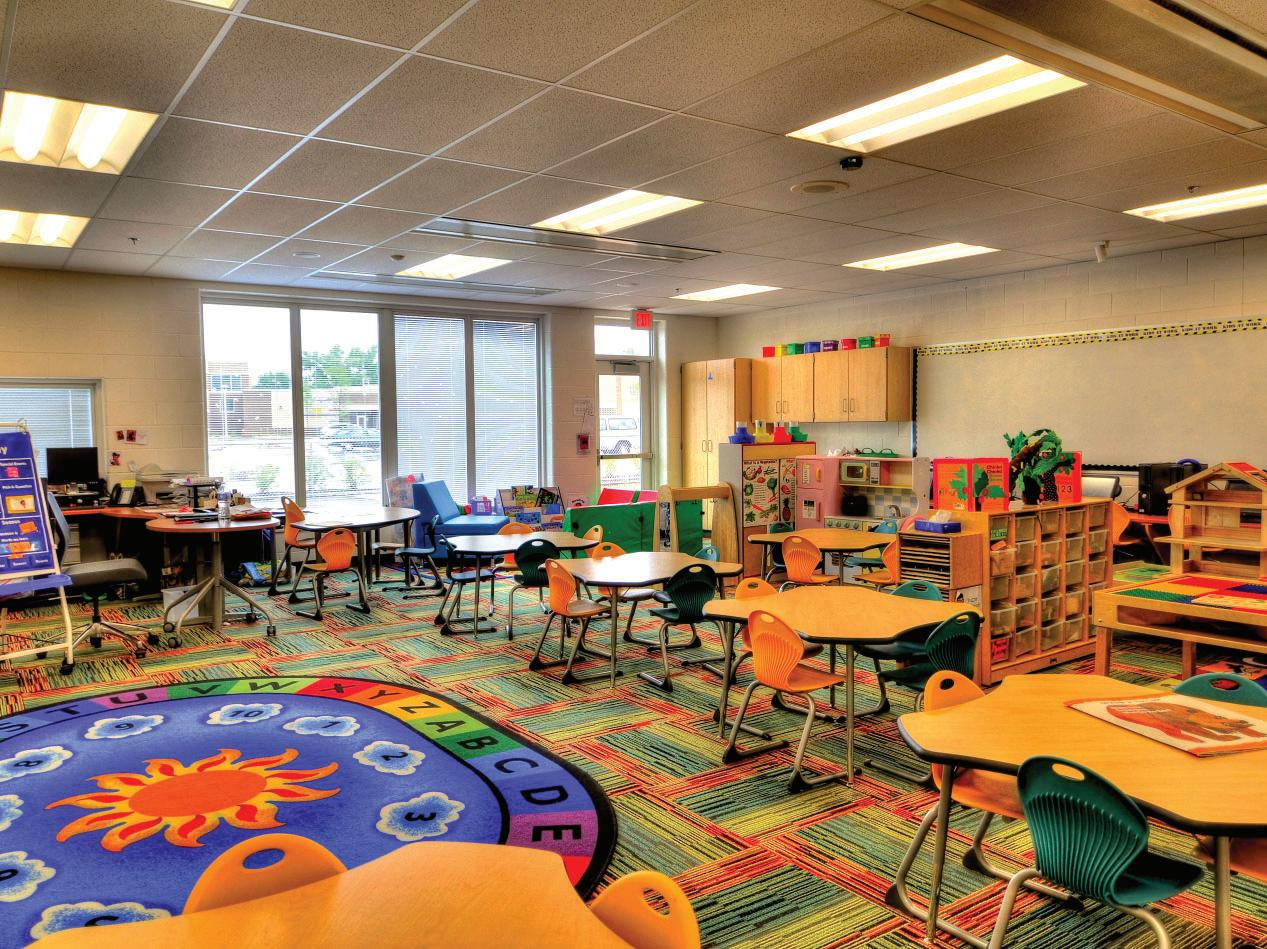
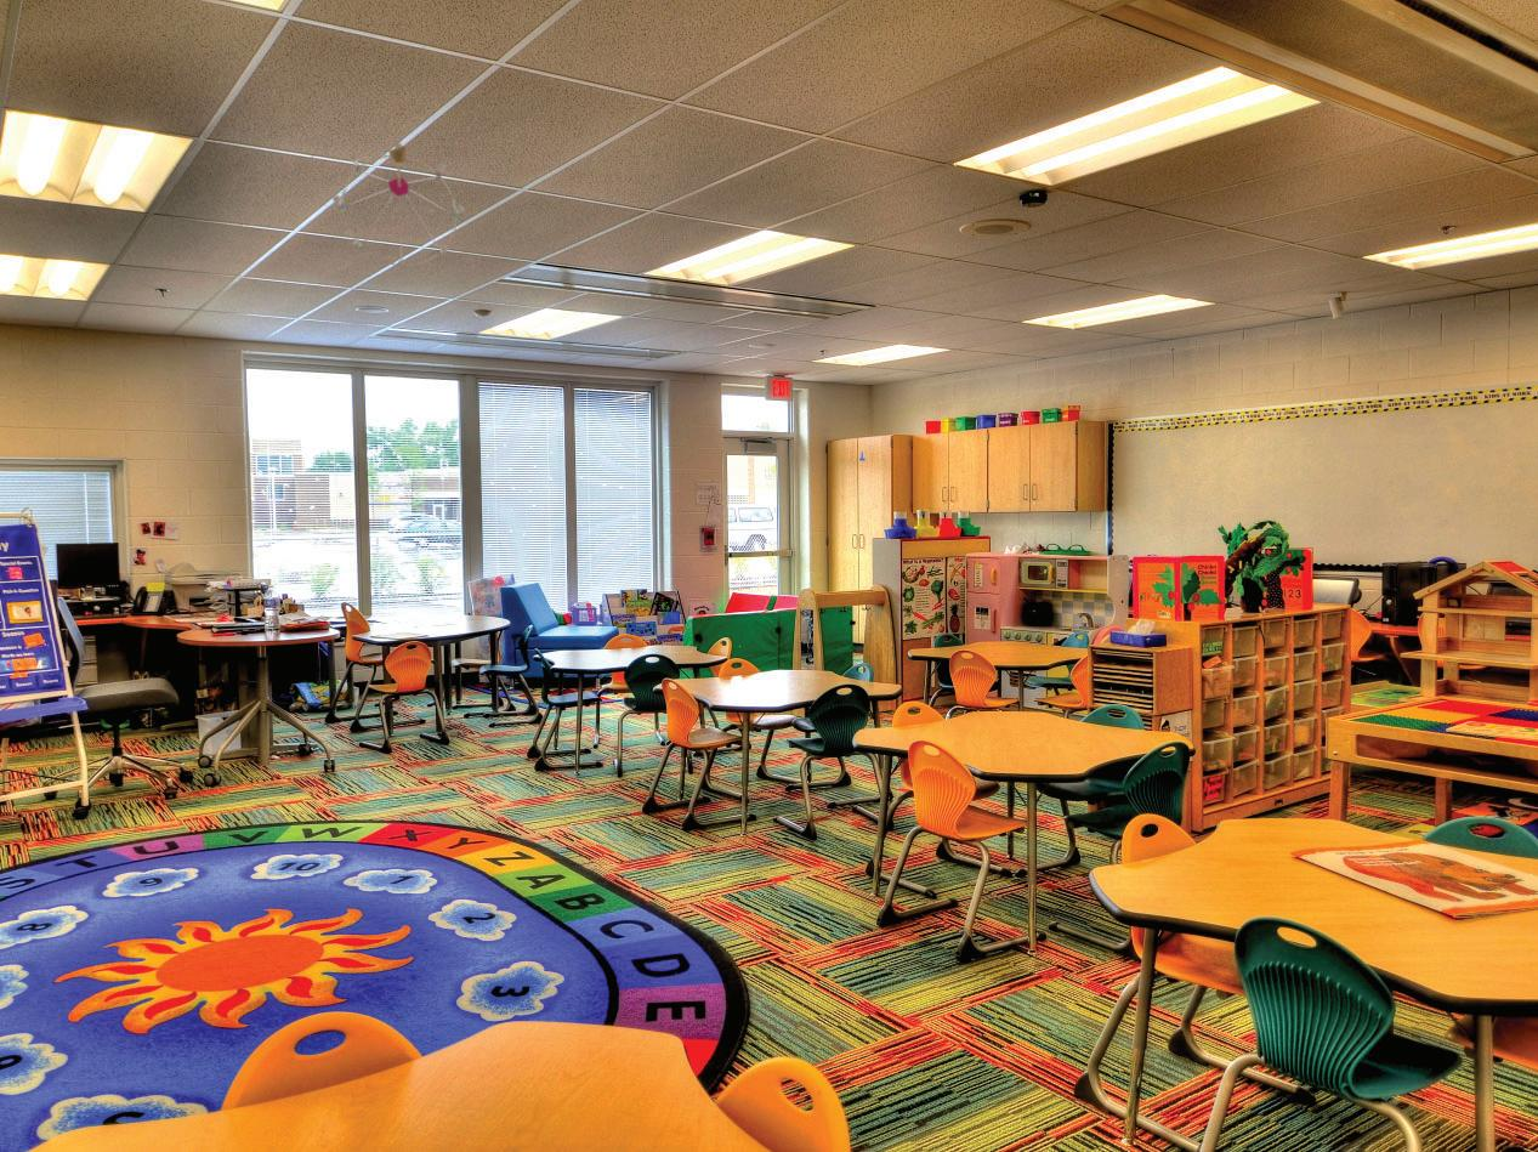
+ ceiling mobile (399, 185)
